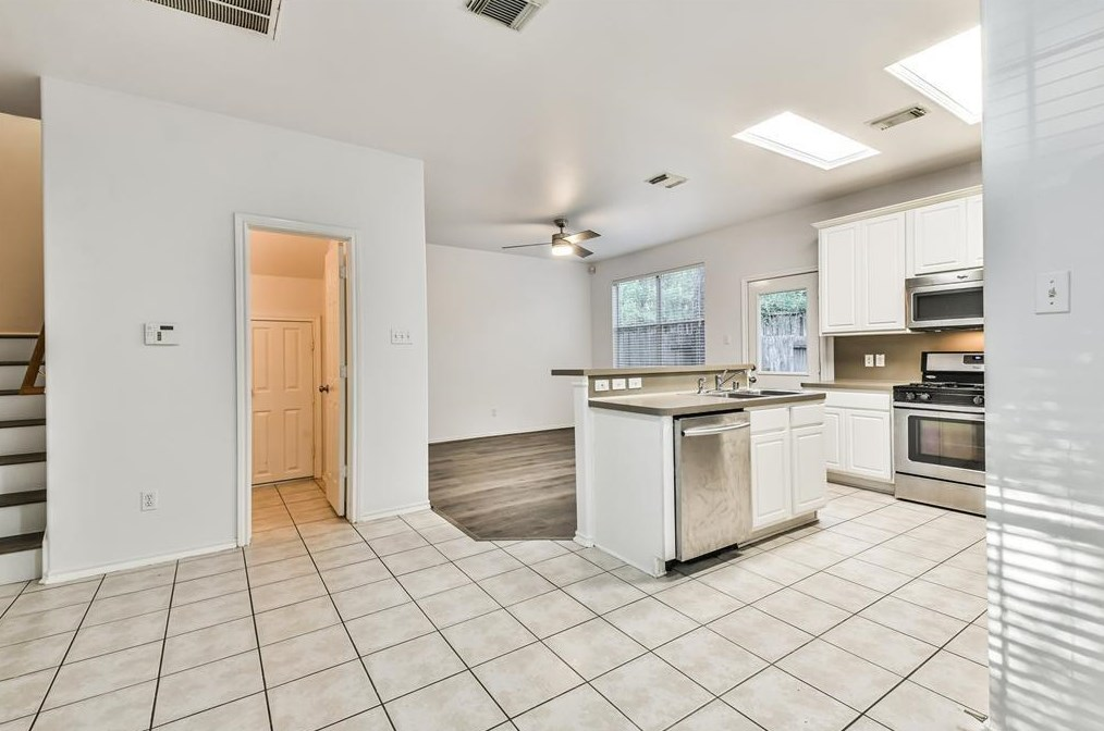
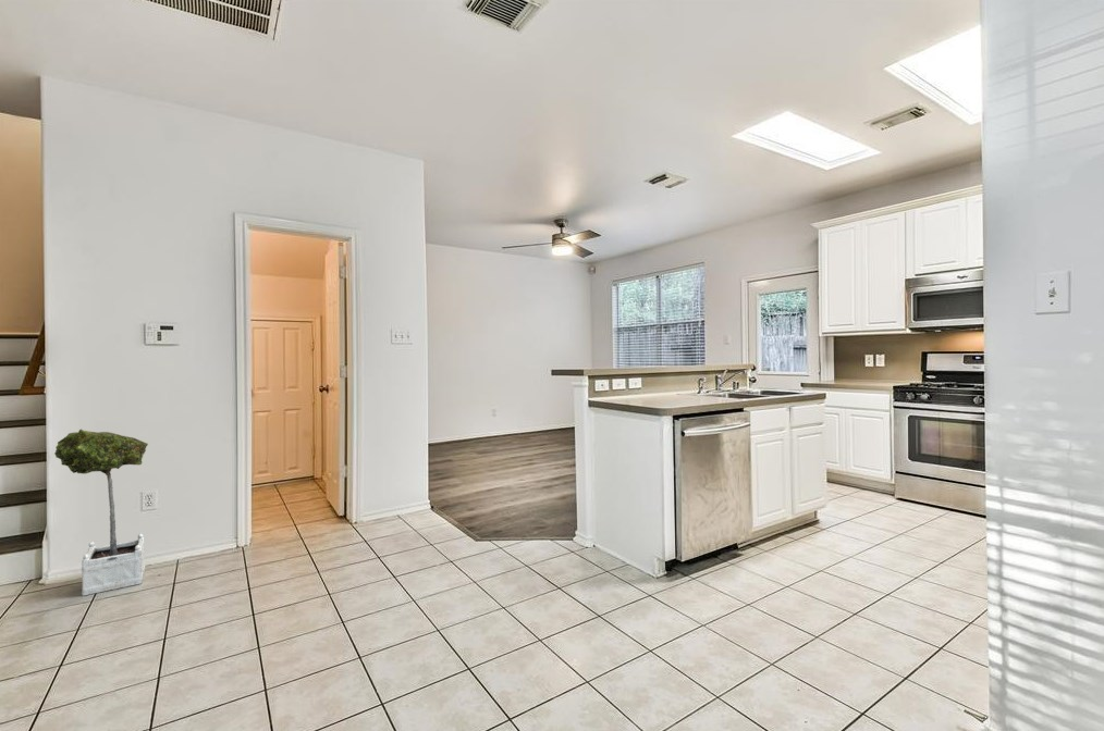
+ potted tree (110, 505)
